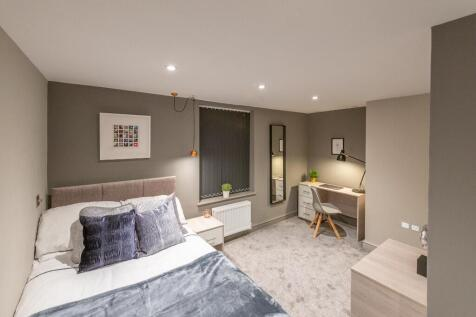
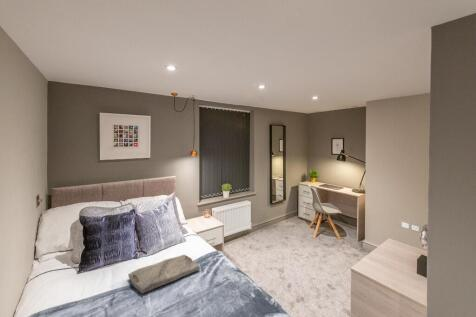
+ serving tray (163, 268)
